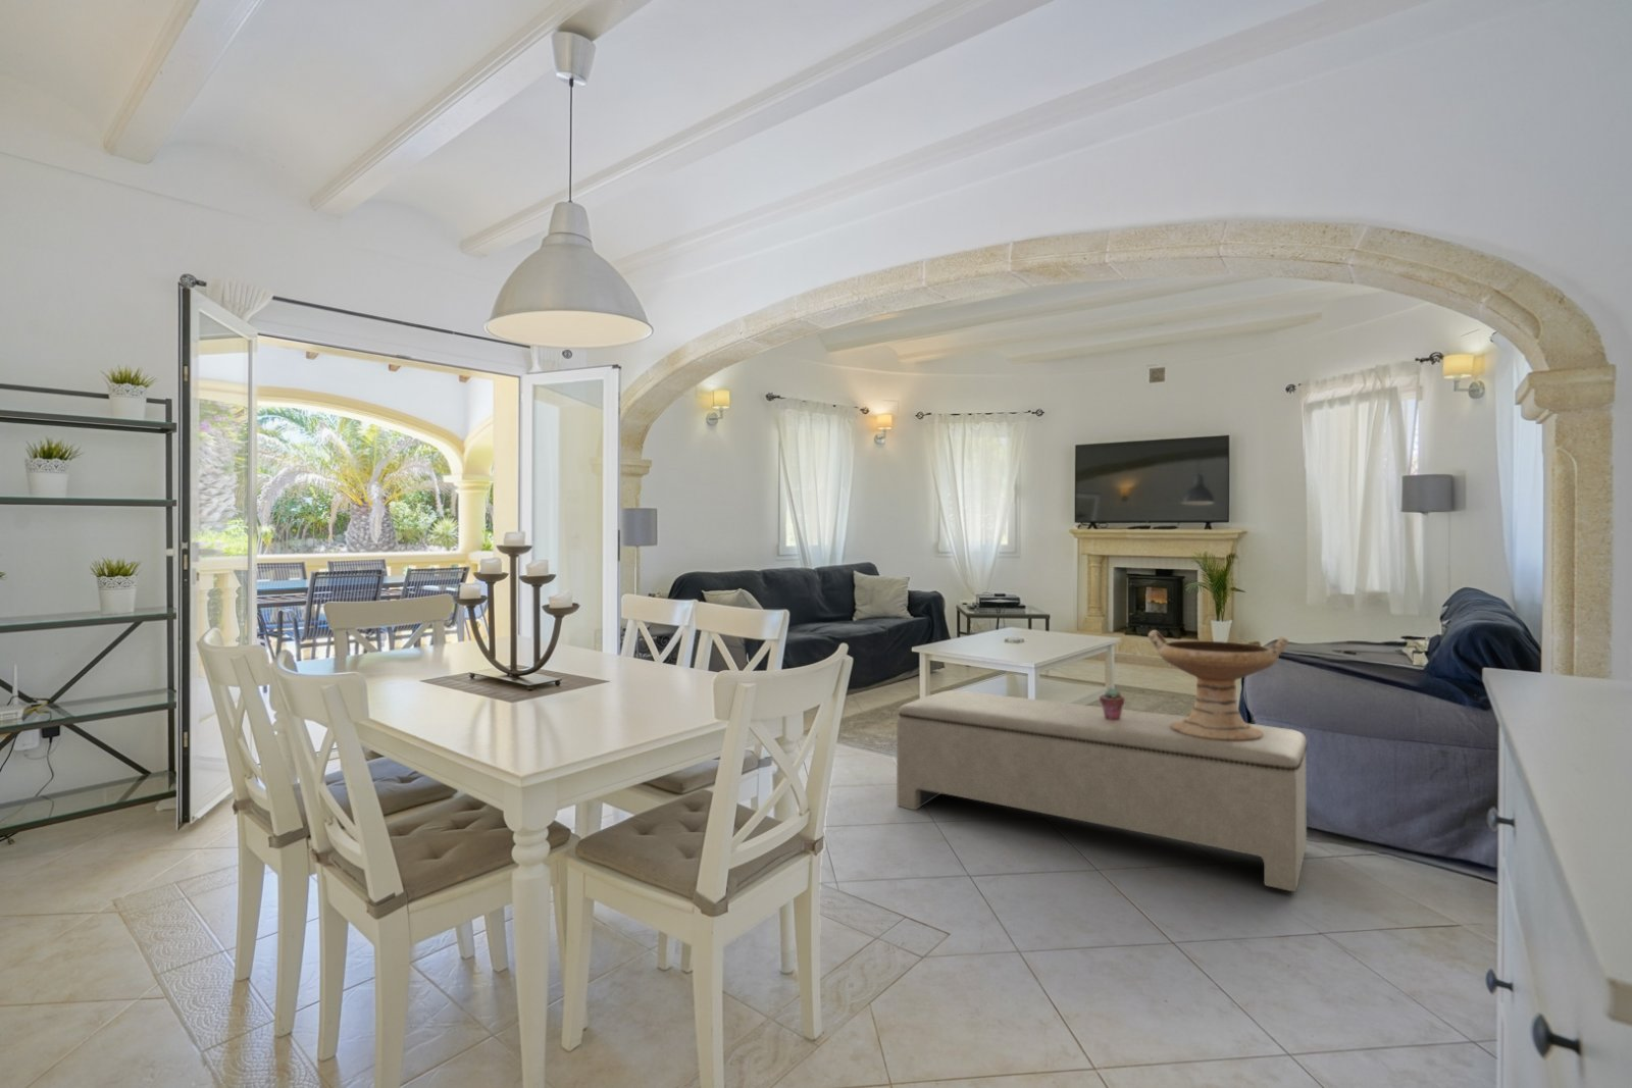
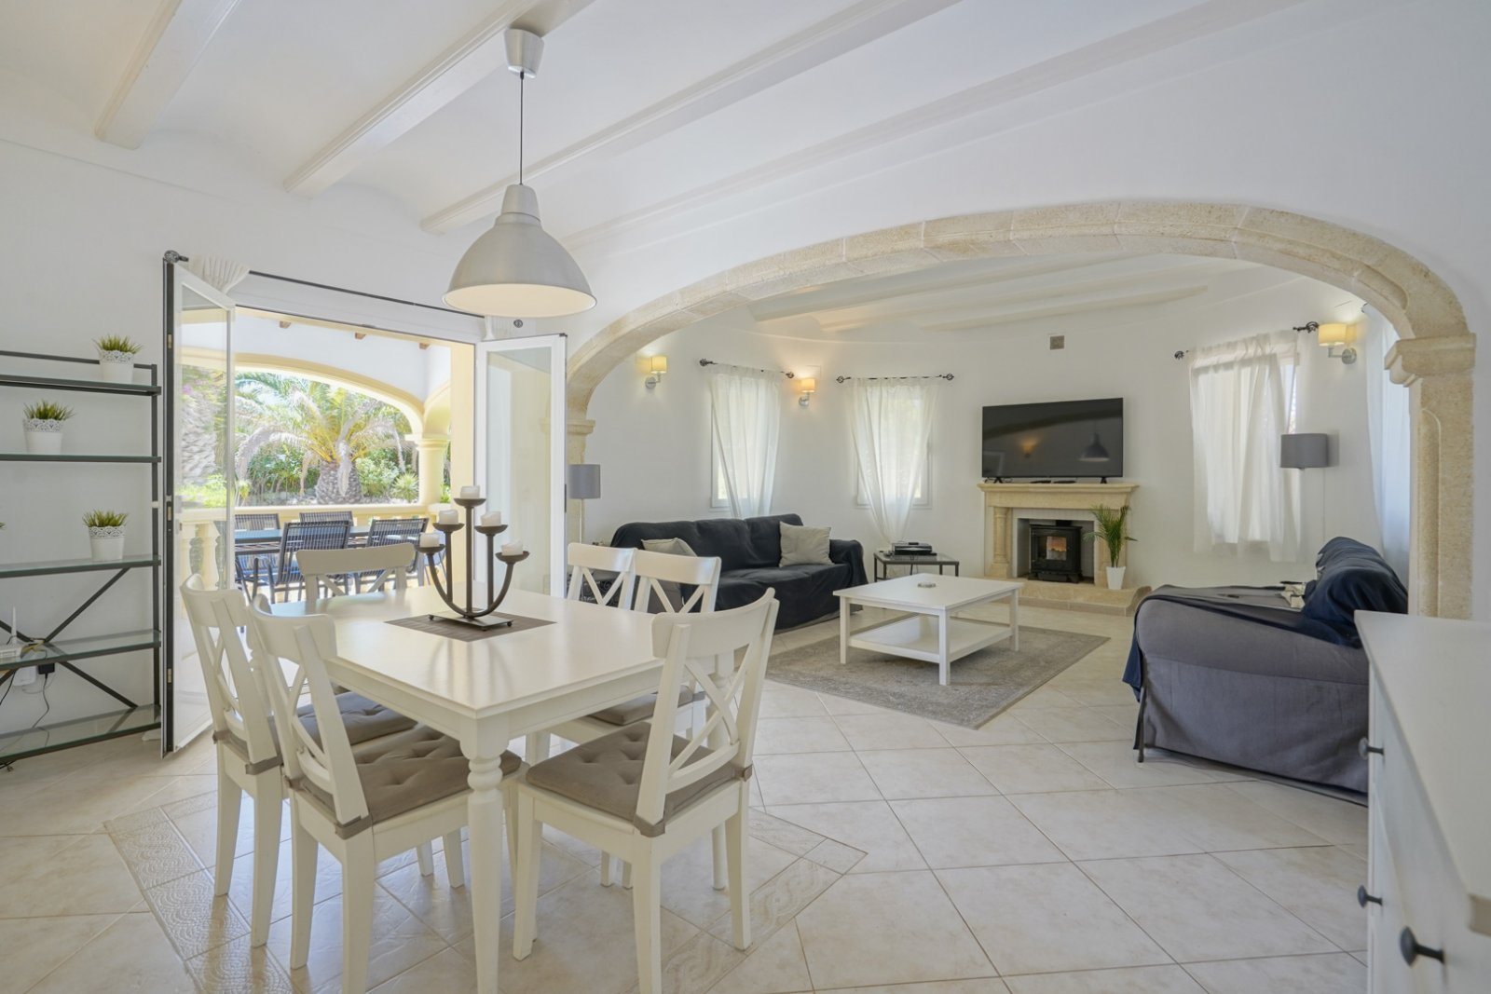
- bench (1086, 770)
- potted succulent (1112, 702)
- decorative bowl (1216, 681)
